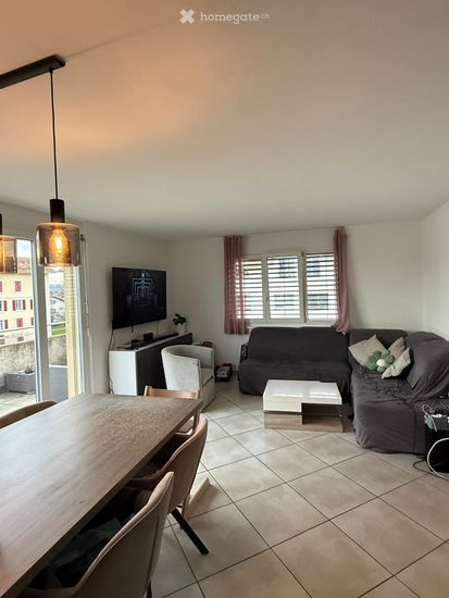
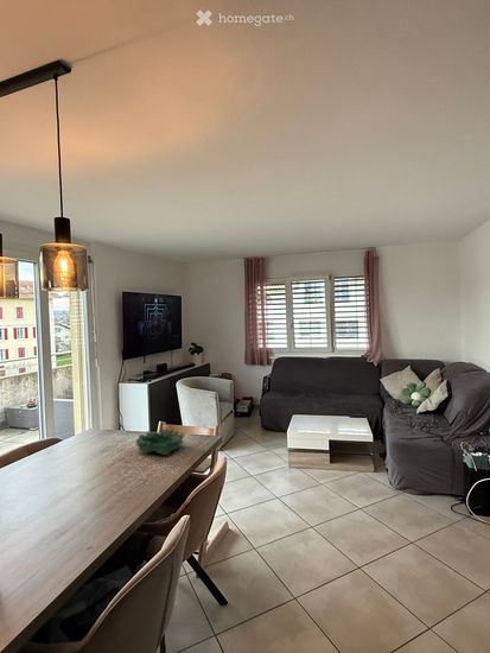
+ decorative bowl (161, 442)
